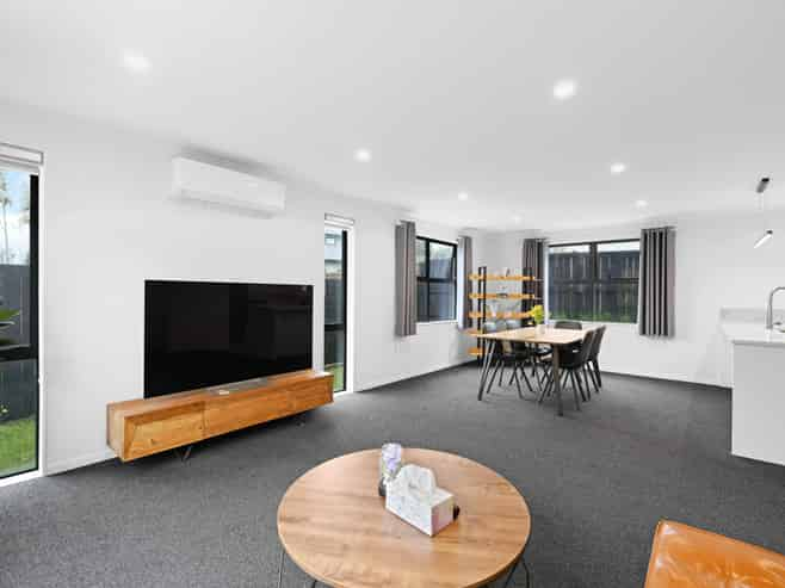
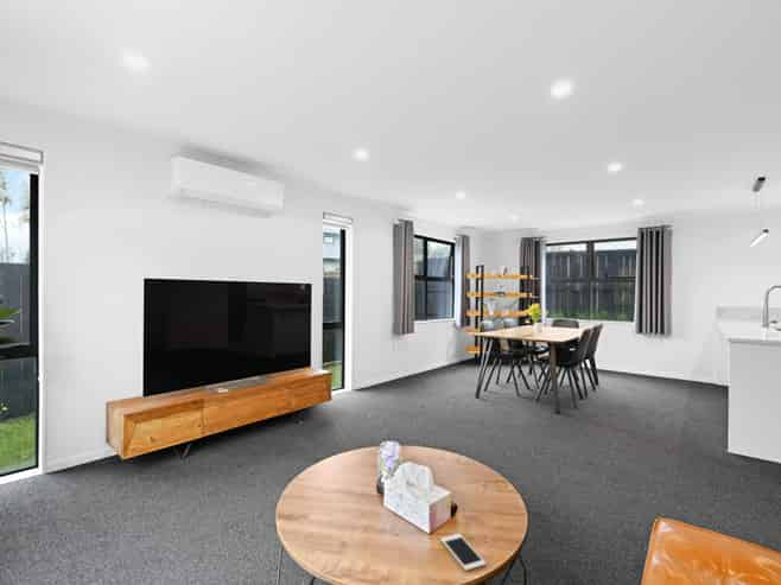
+ cell phone (462, 551)
